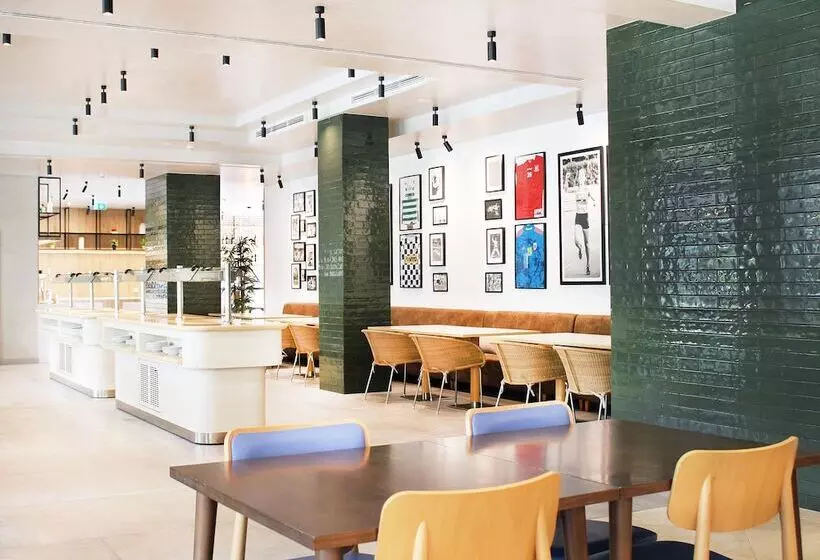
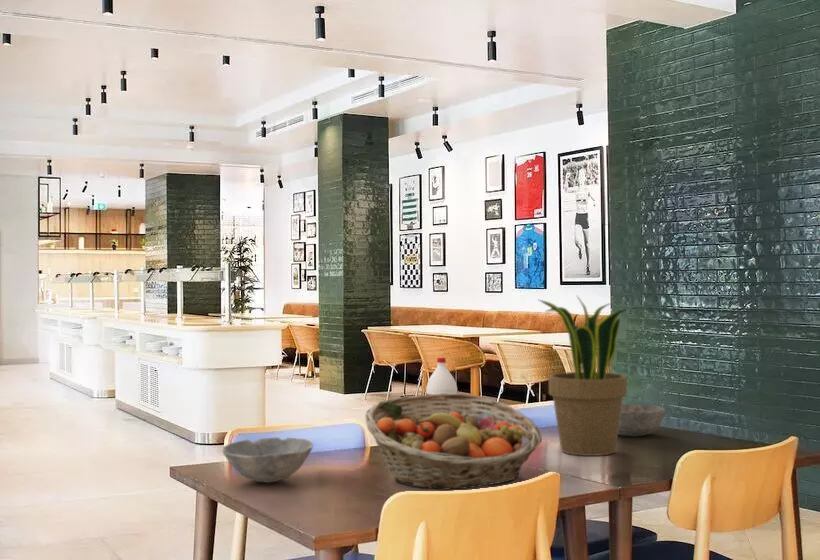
+ bowl (268, 462)
+ potted plant (582, 373)
+ fruit basket (453, 438)
+ bowl (630, 420)
+ bottle (440, 393)
